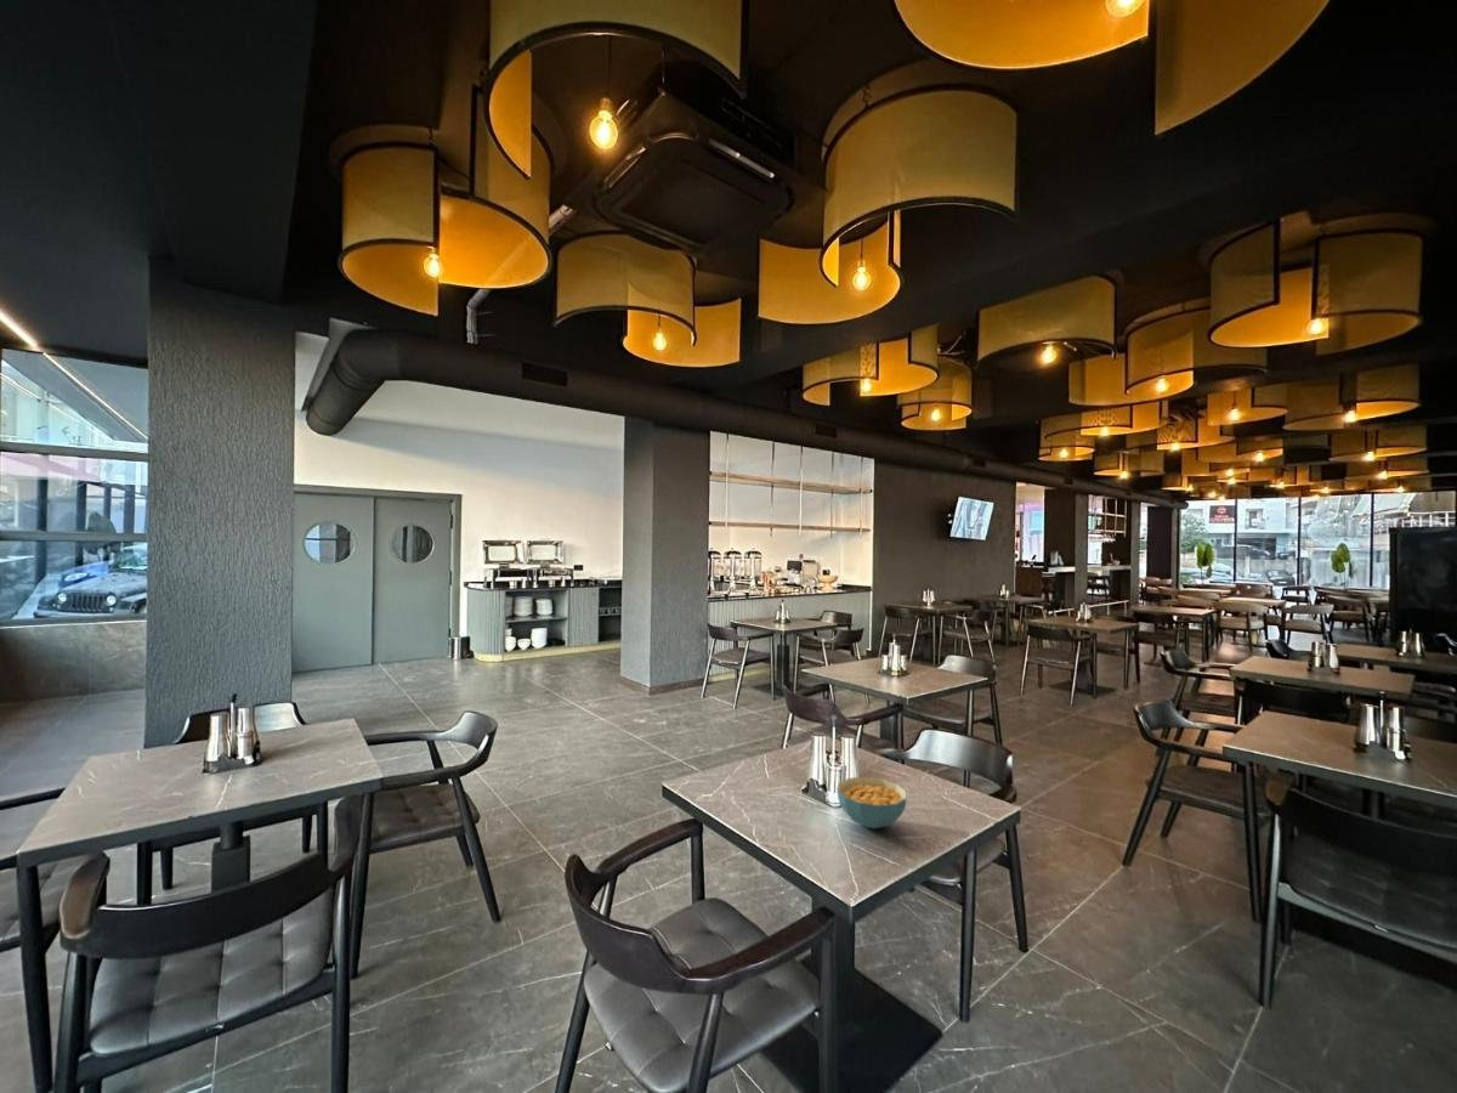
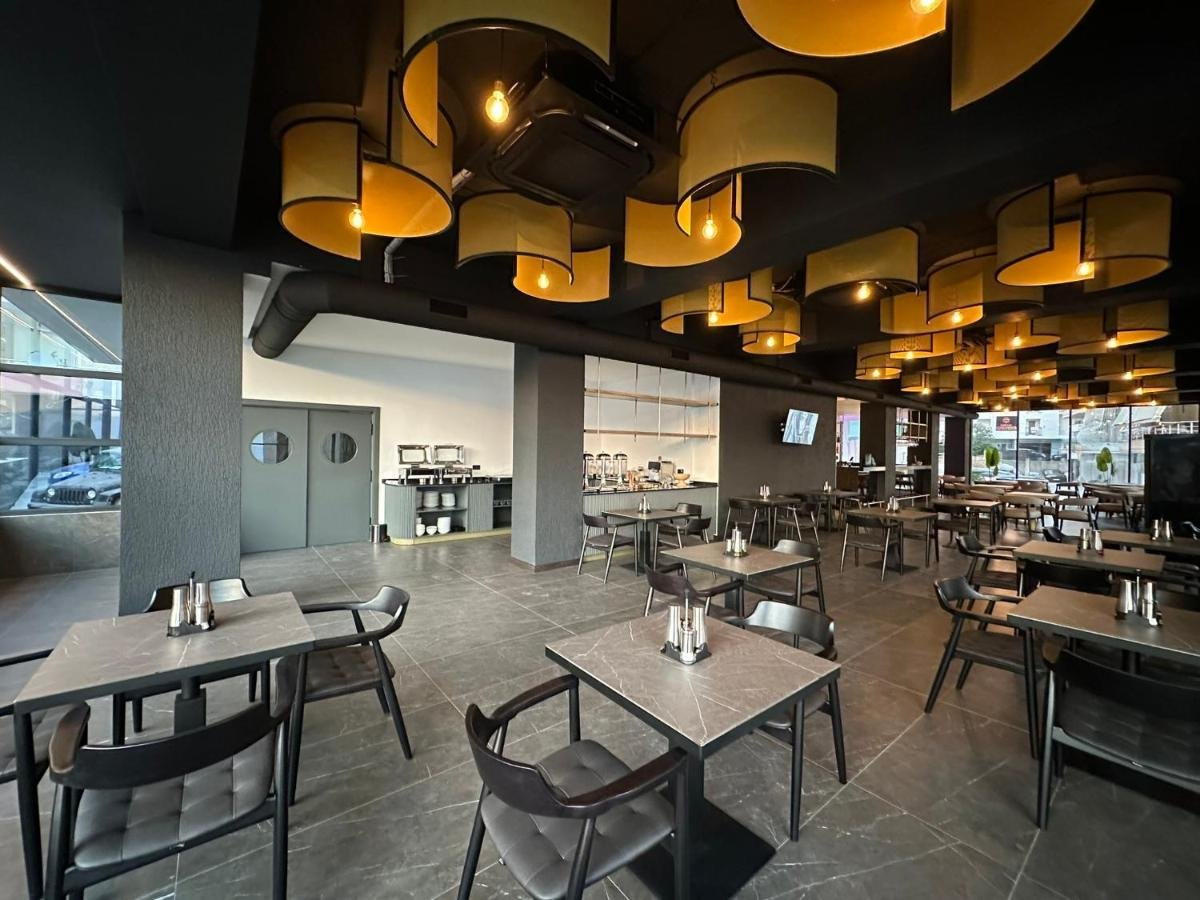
- cereal bowl (871, 806)
